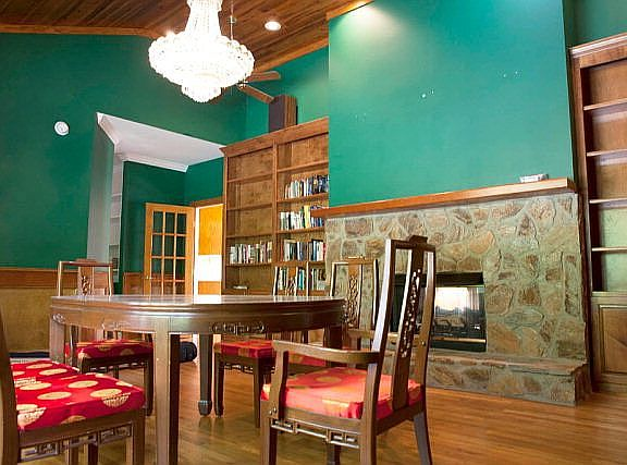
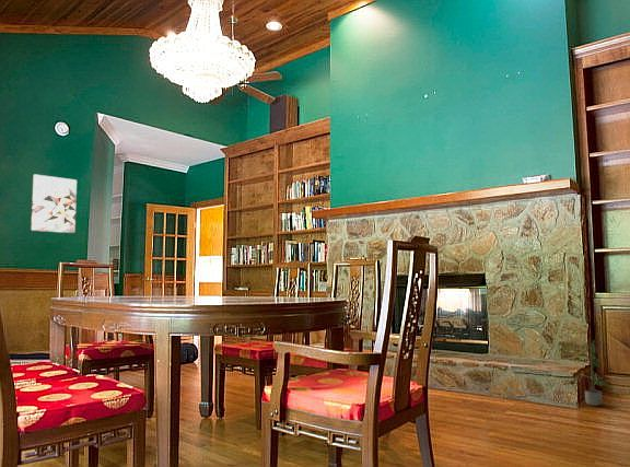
+ wall art (54, 203)
+ potted plant (594, 372)
